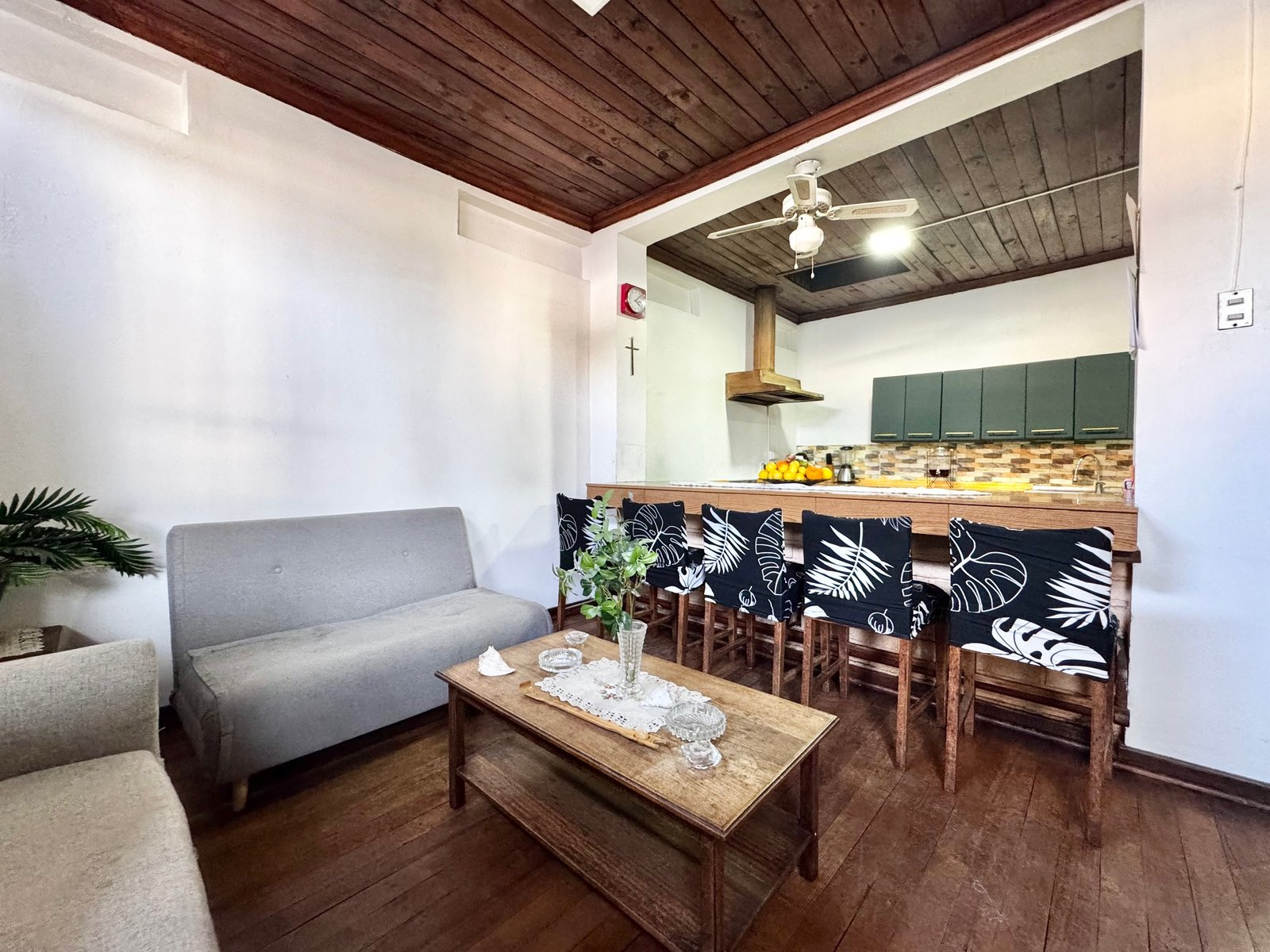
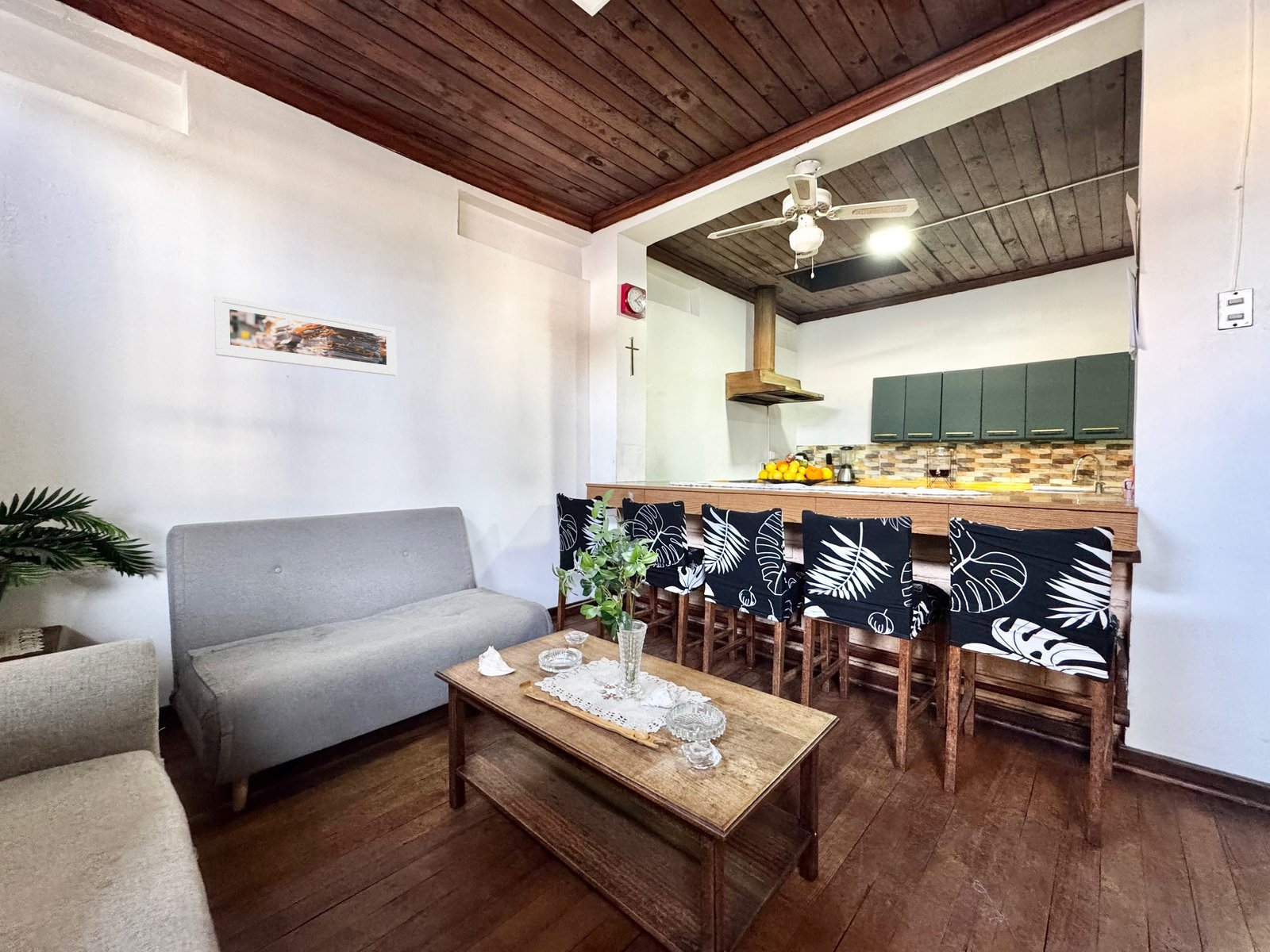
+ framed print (315, 340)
